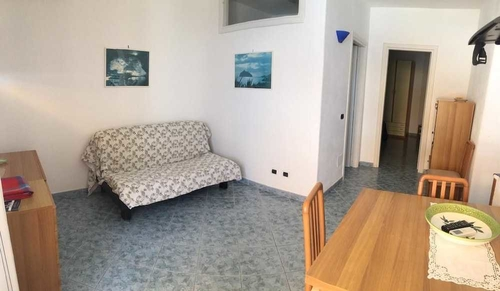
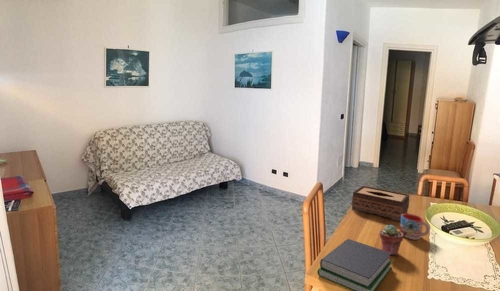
+ tissue box (380, 202)
+ potted succulent (390, 238)
+ book (356, 263)
+ mug (414, 227)
